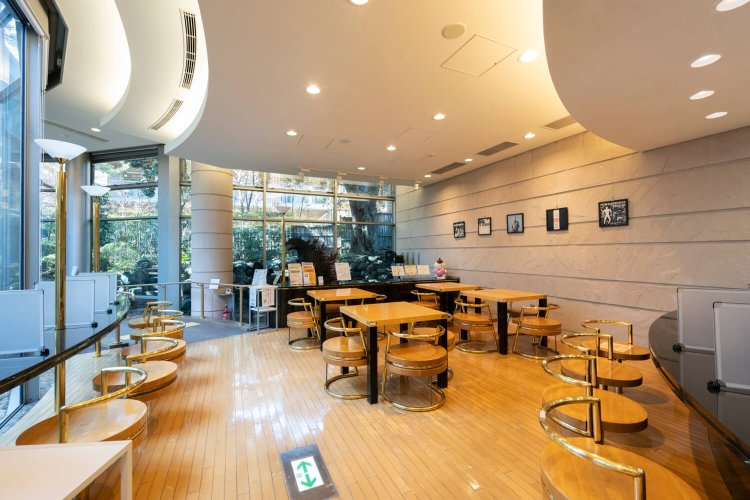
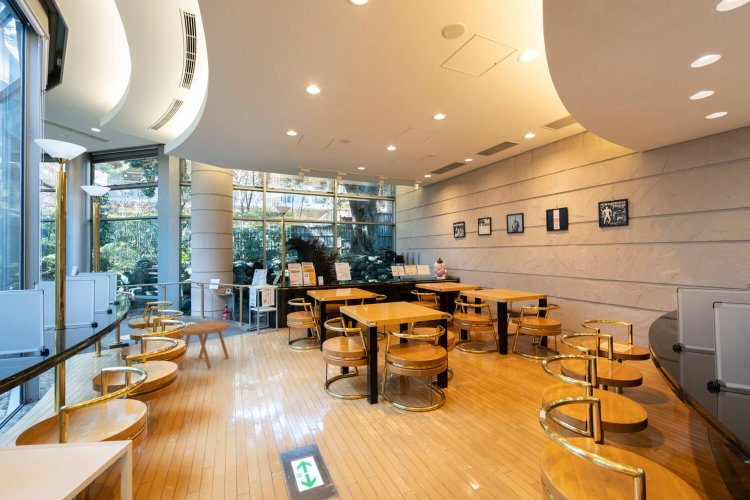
+ side table (203, 344)
